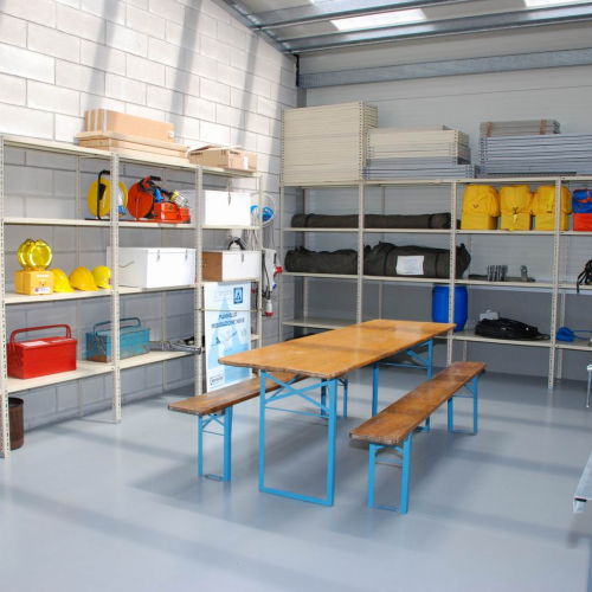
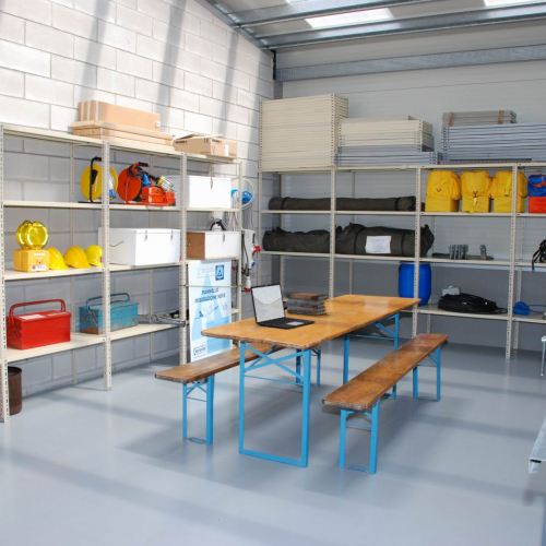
+ book stack (306, 304)
+ laptop (283, 305)
